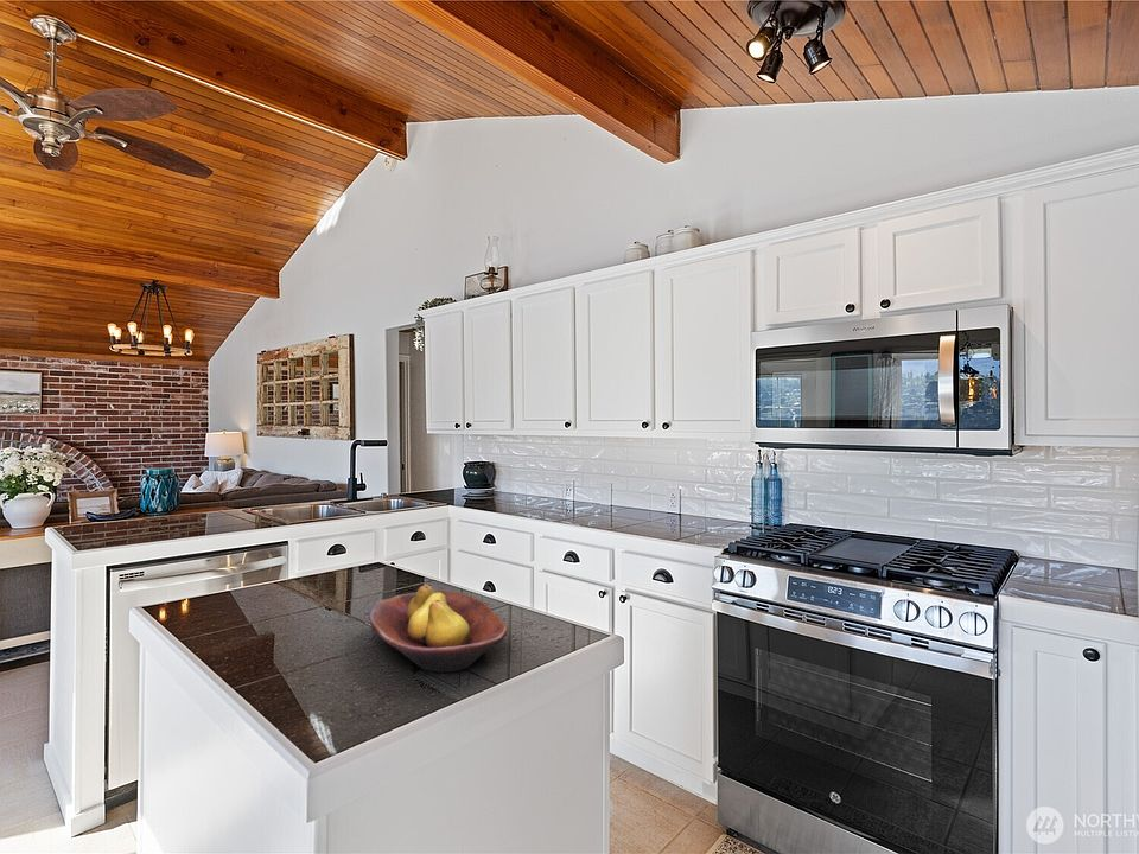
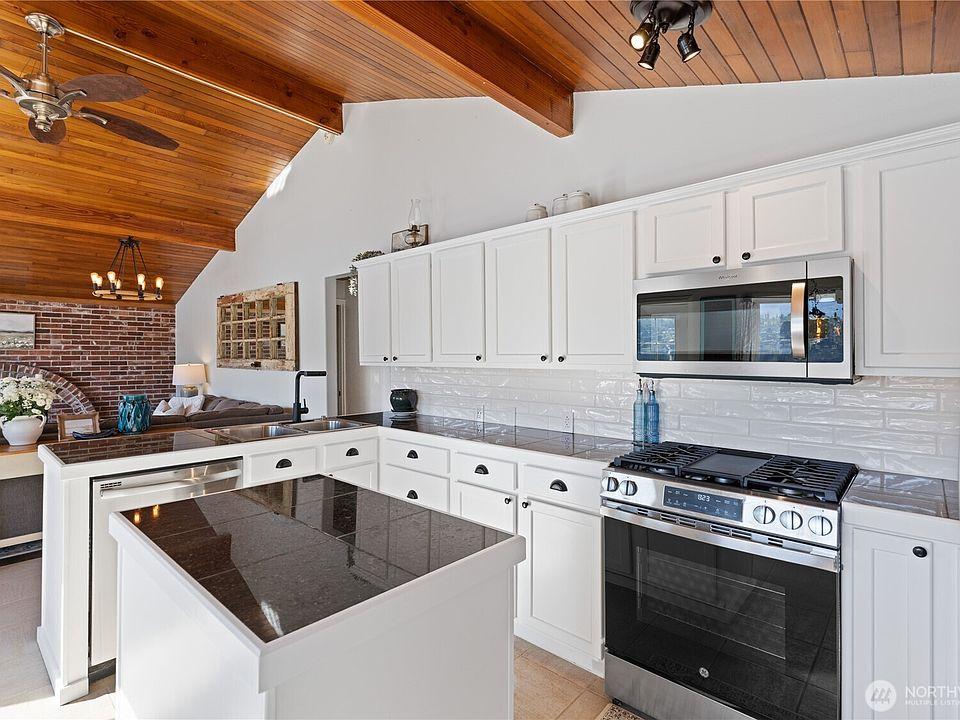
- fruit bowl (435, 619)
